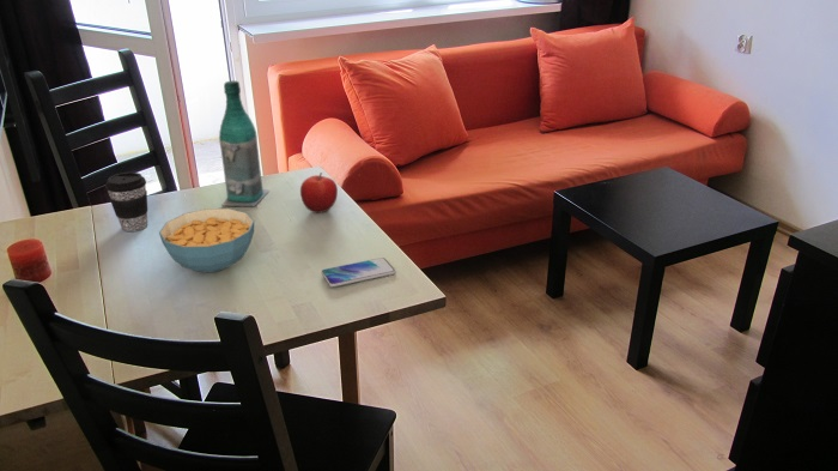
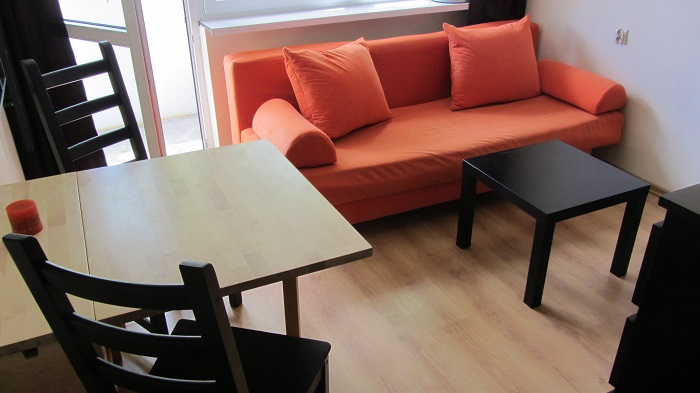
- bottle (238, 141)
- smartphone (358, 271)
- fruit (318, 192)
- cereal bowl (210, 246)
- coffee cup (129, 201)
